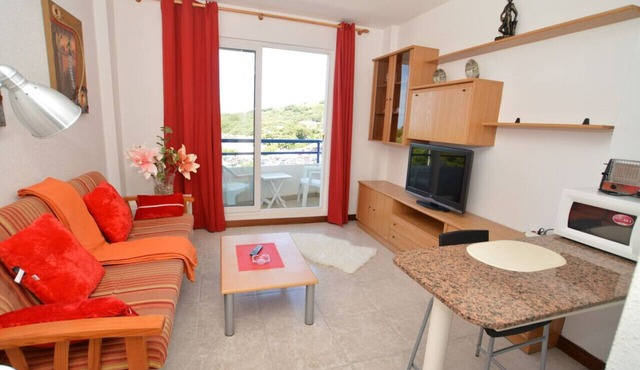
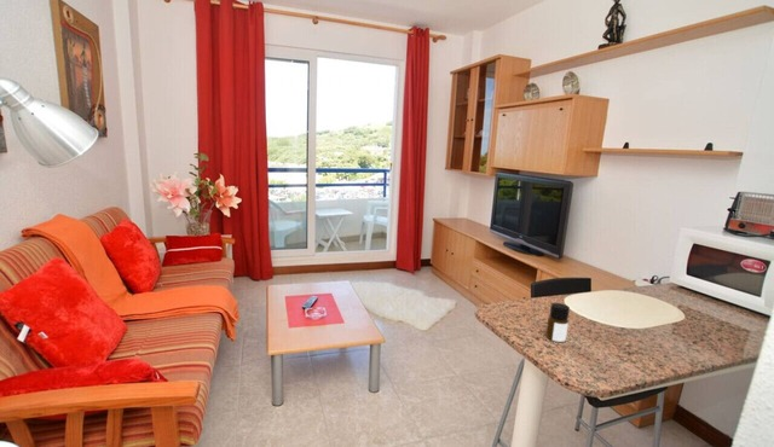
+ bottle (558, 321)
